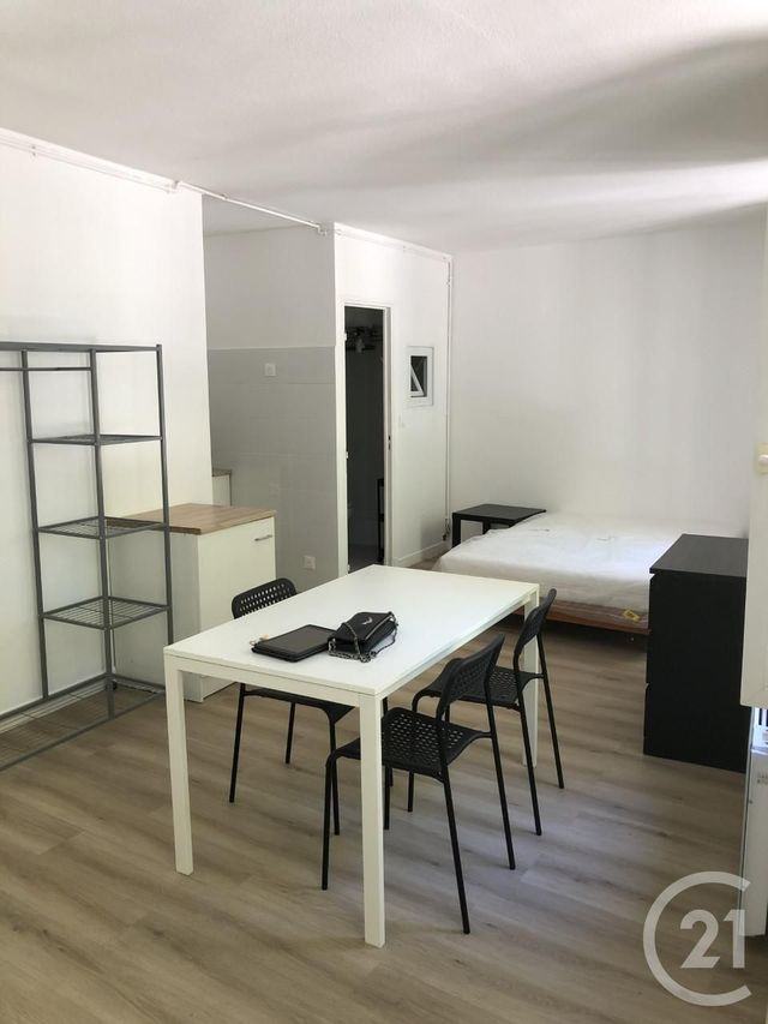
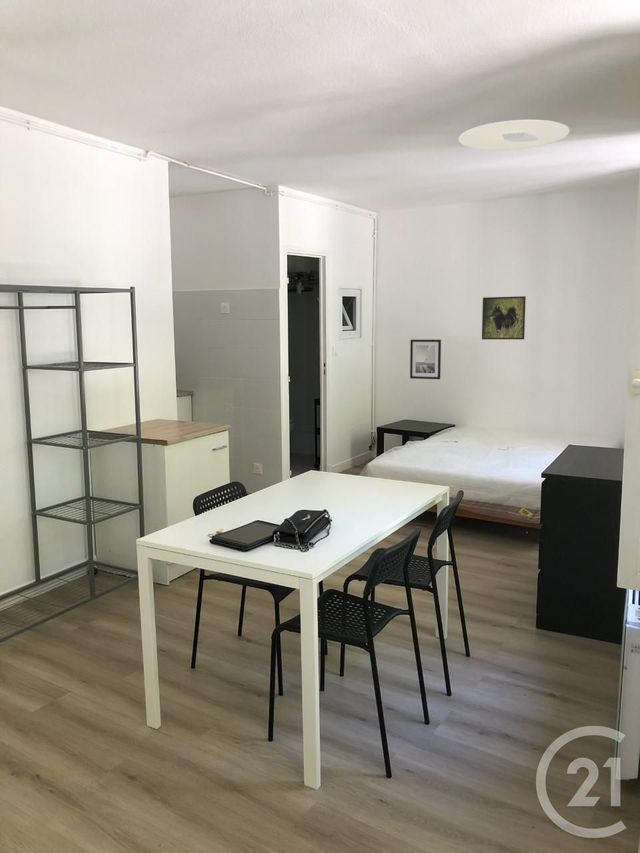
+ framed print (503, 318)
+ ceiling light (513, 130)
+ wall art (425, 359)
